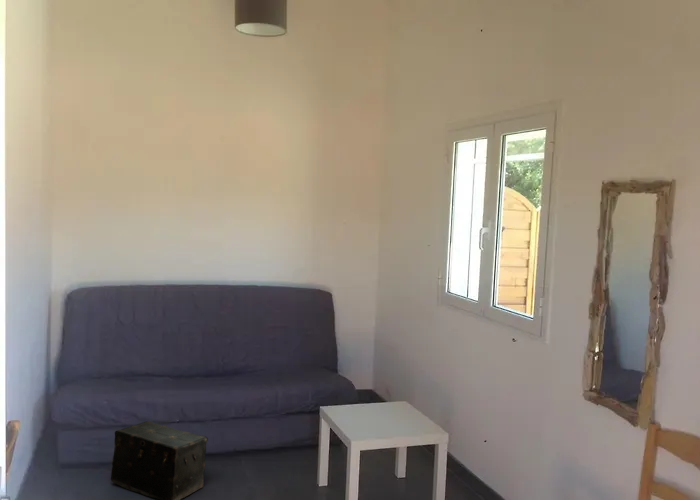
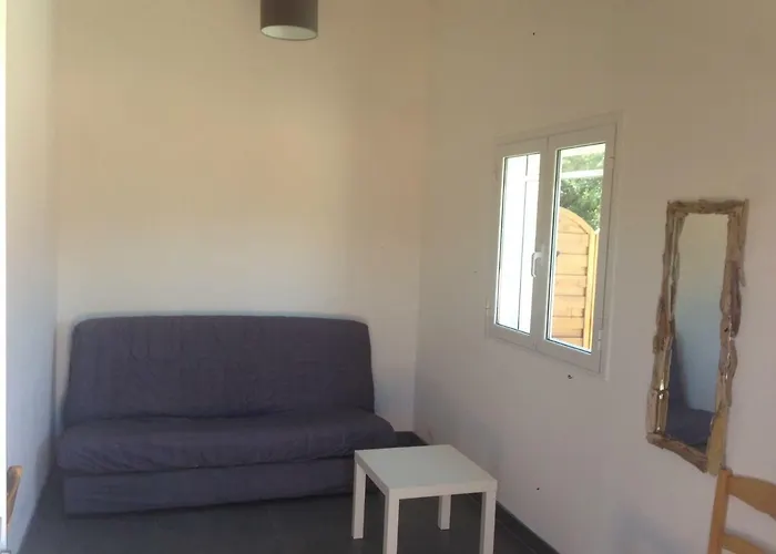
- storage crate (159, 458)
